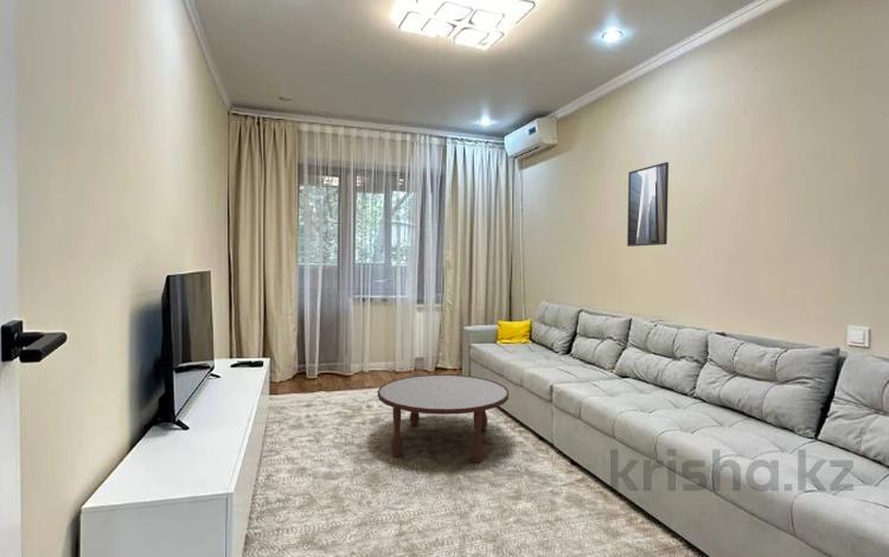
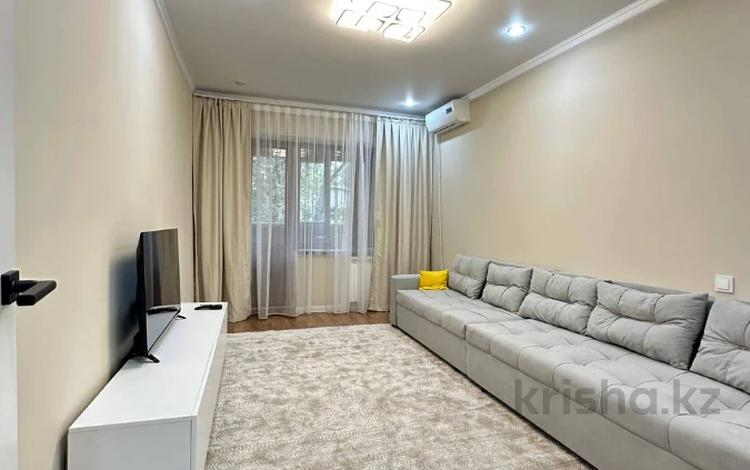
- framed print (646, 206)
- coffee table (443, 414)
